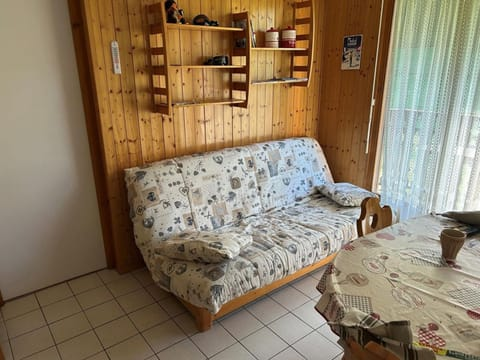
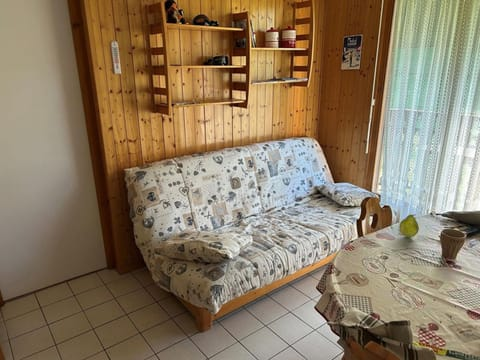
+ fruit (409, 225)
